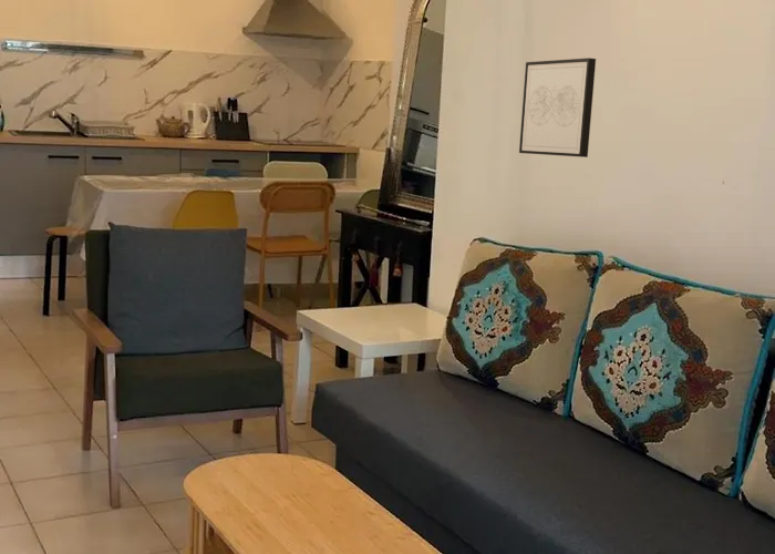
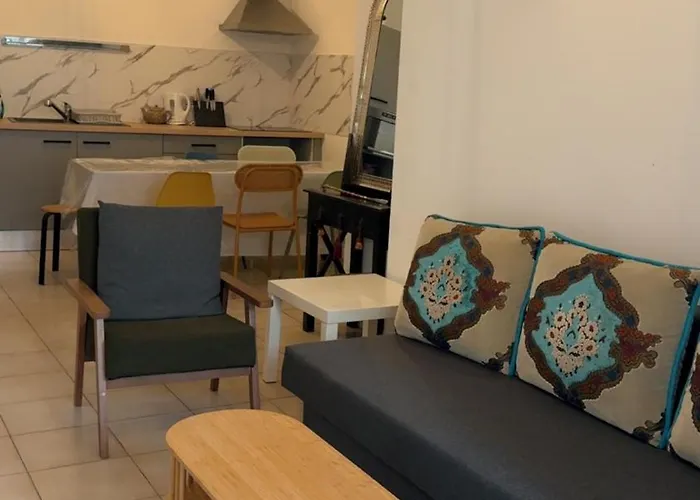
- wall art (555, 107)
